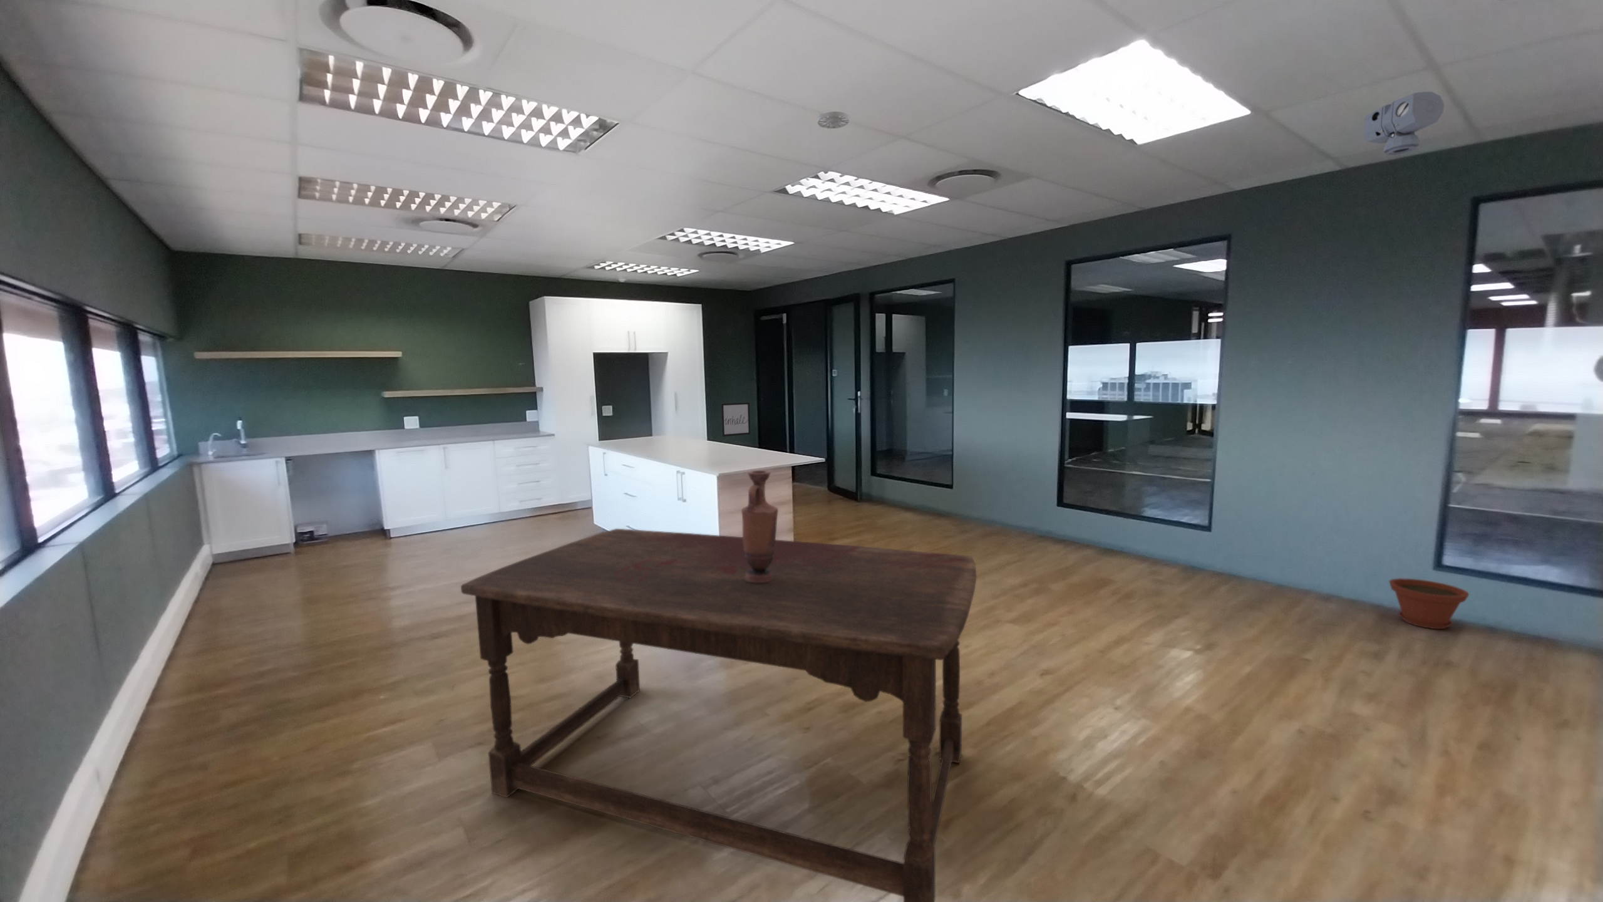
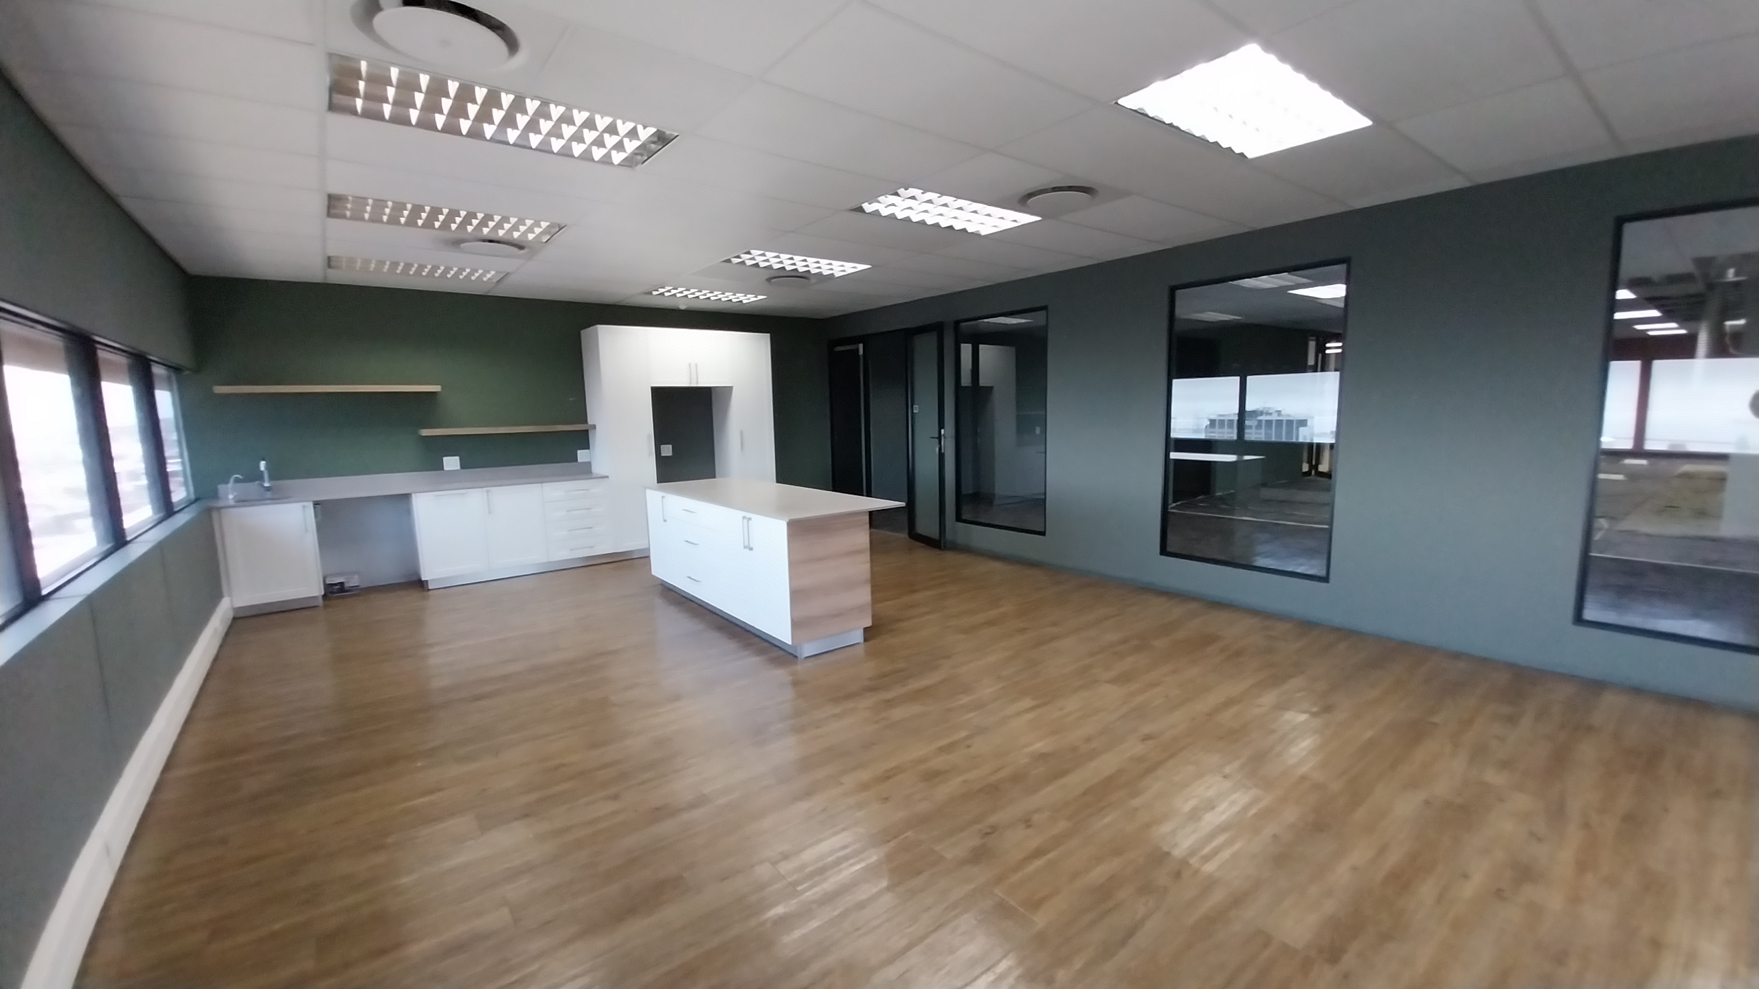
- security camera (1400, 126)
- dining table (732, 659)
- wall art (735, 419)
- vase (760, 525)
- plant pot (1426, 605)
- smoke detector (833, 121)
